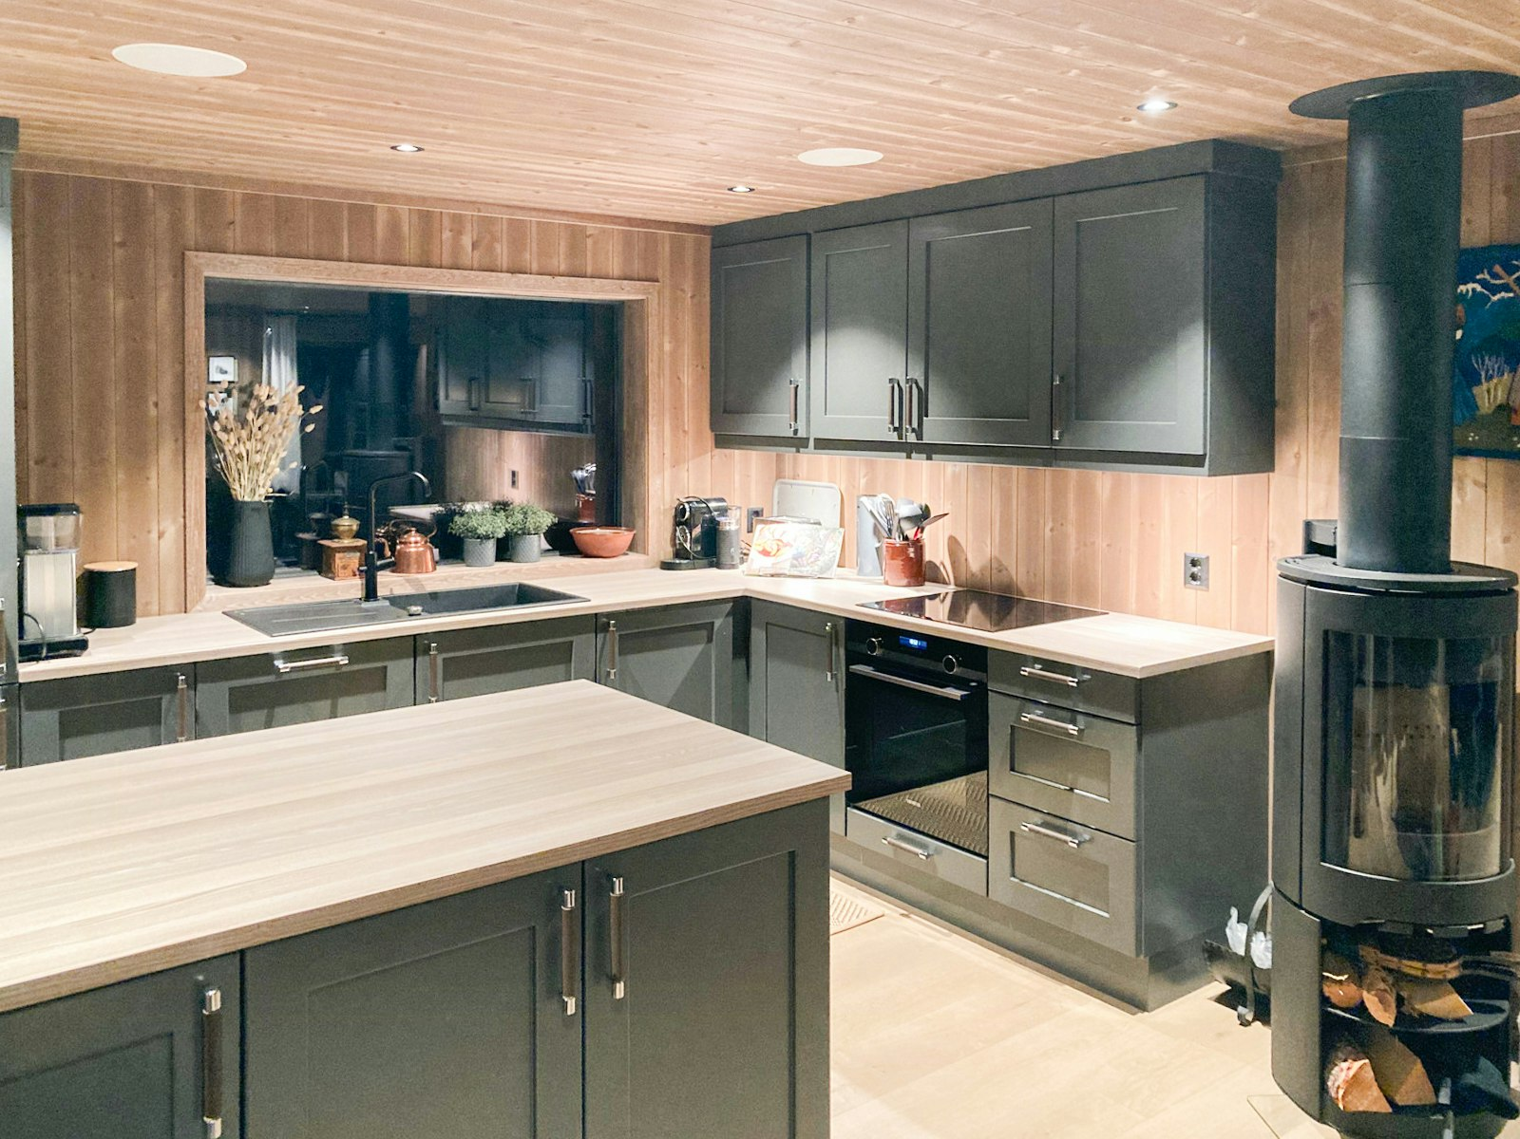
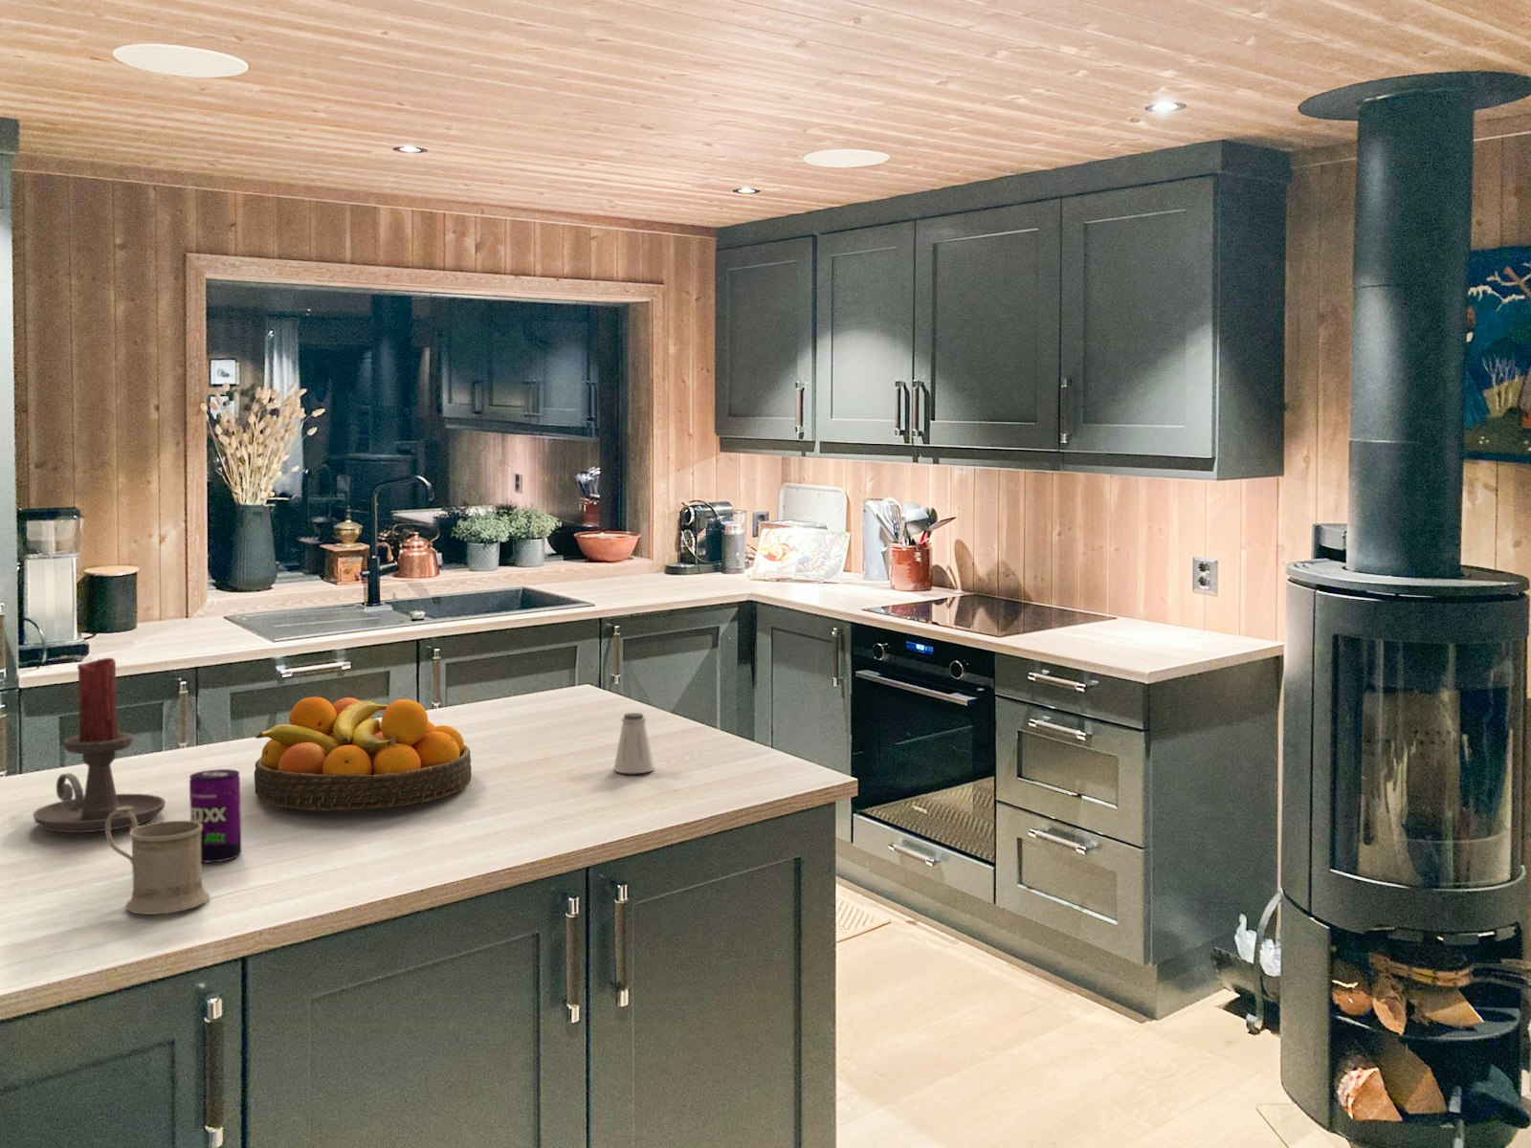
+ beverage can (216, 814)
+ saltshaker (633, 742)
+ candle holder (90, 738)
+ fruit bowl (364, 740)
+ mug (152, 854)
